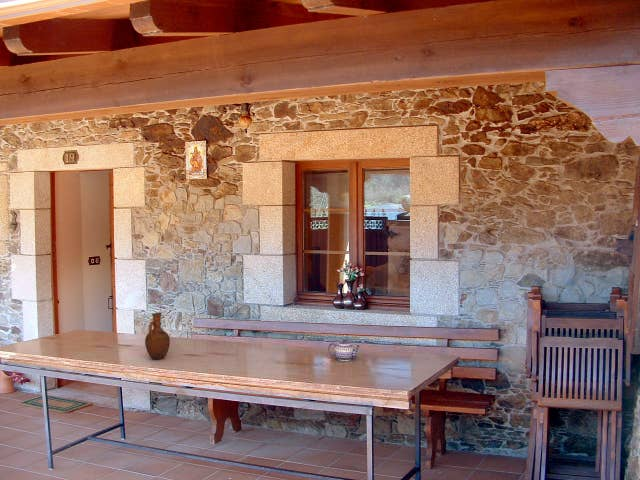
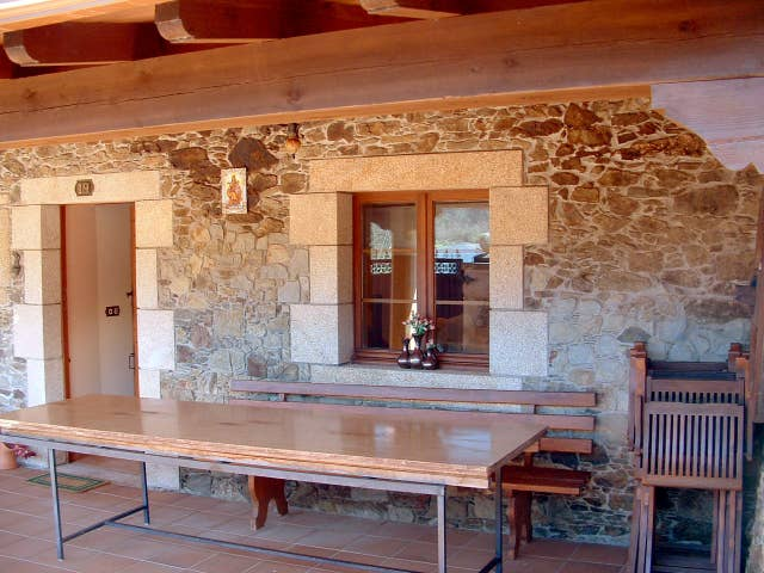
- teapot (344, 349)
- pitcher (157, 336)
